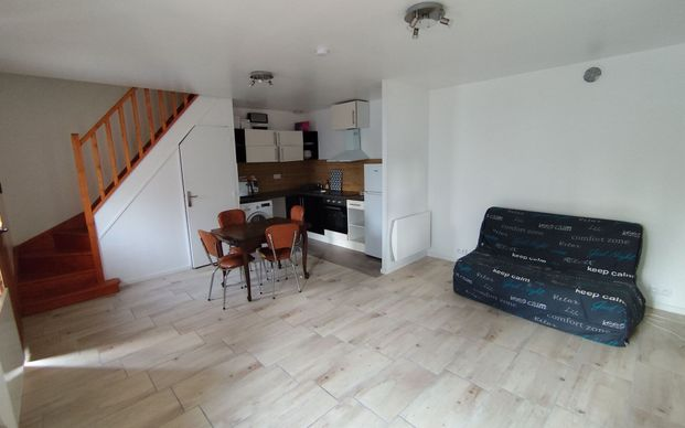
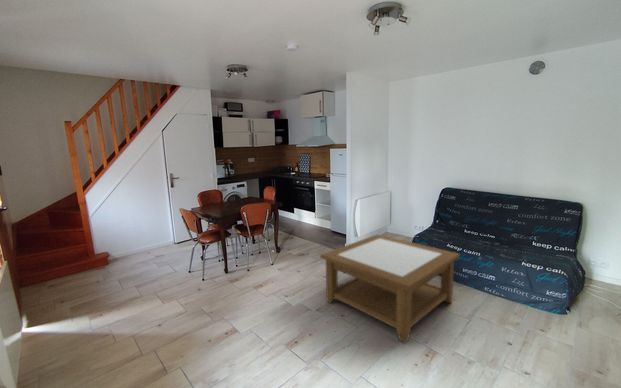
+ coffee table (388, 278)
